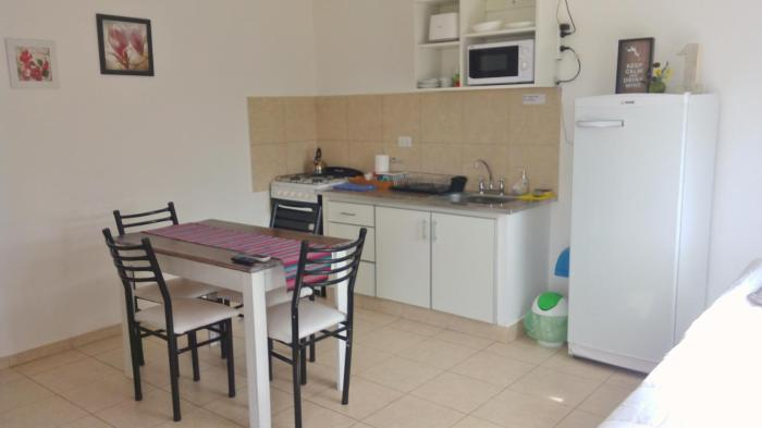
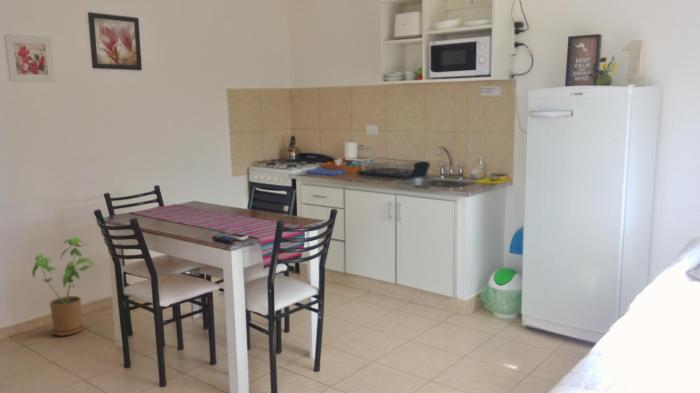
+ house plant (69, 285)
